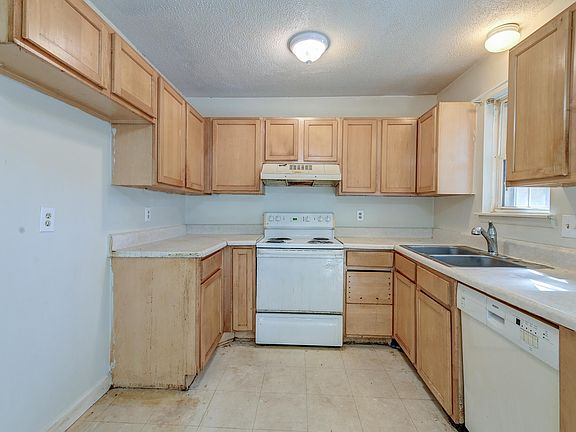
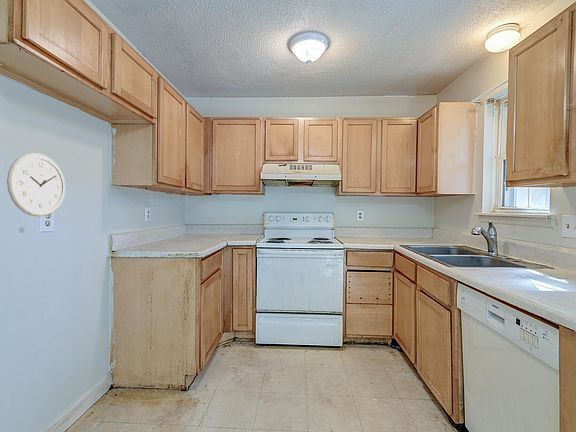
+ wall clock (40, 185)
